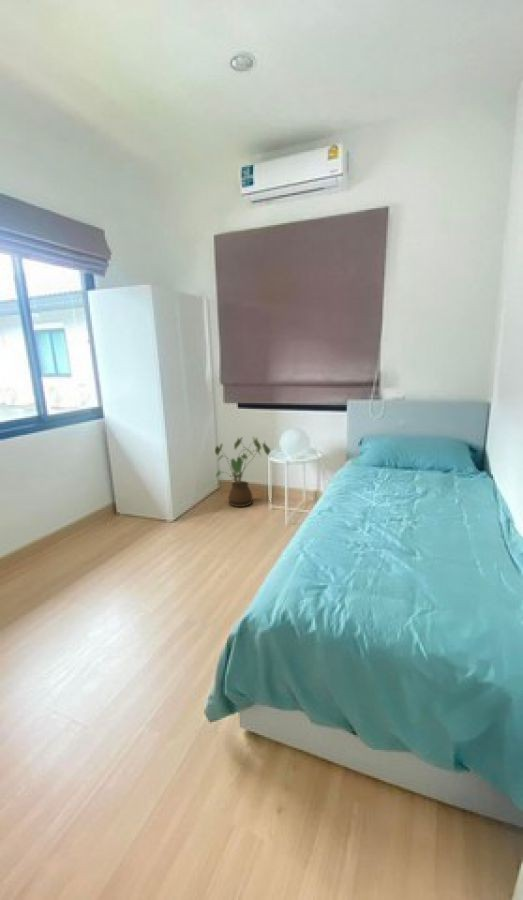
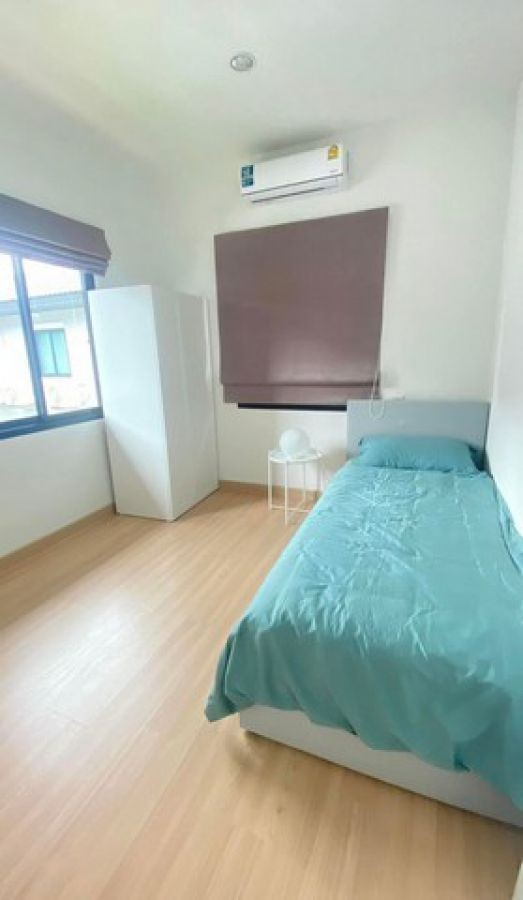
- house plant (241, 472)
